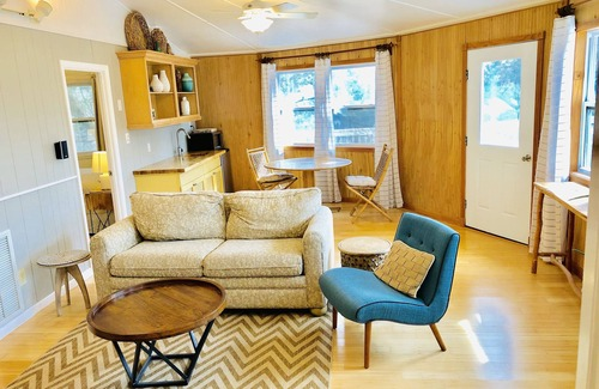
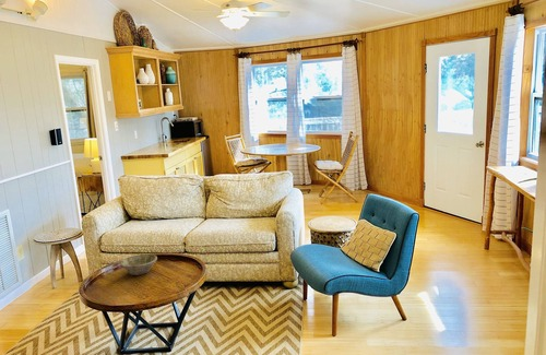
+ bowl (139, 265)
